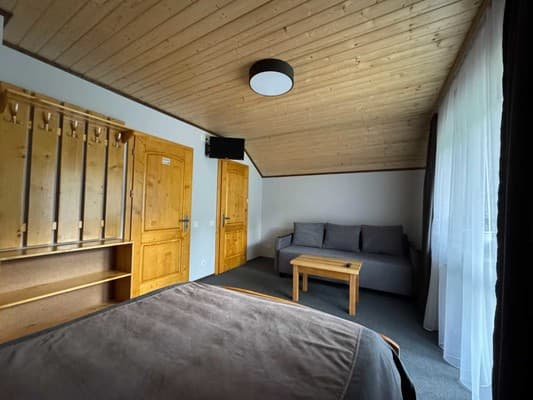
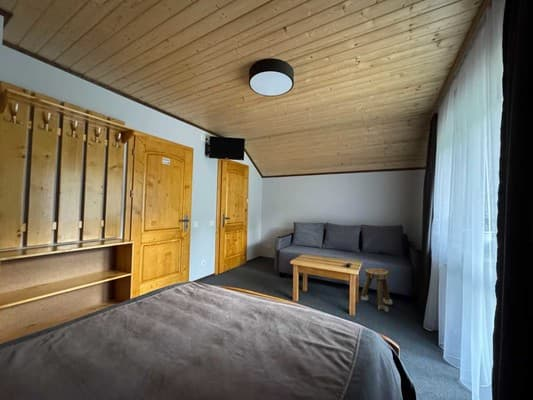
+ stool (377, 286)
